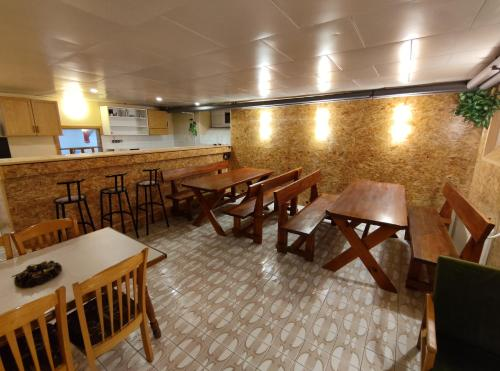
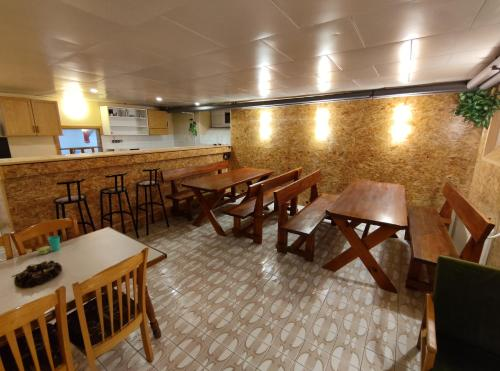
+ cup (50, 245)
